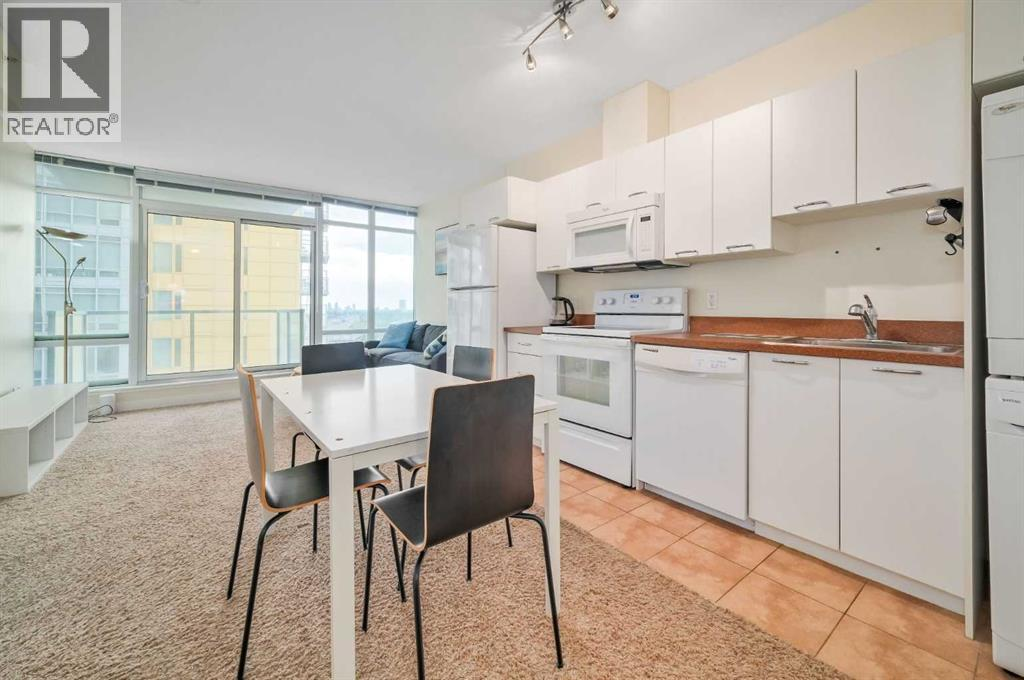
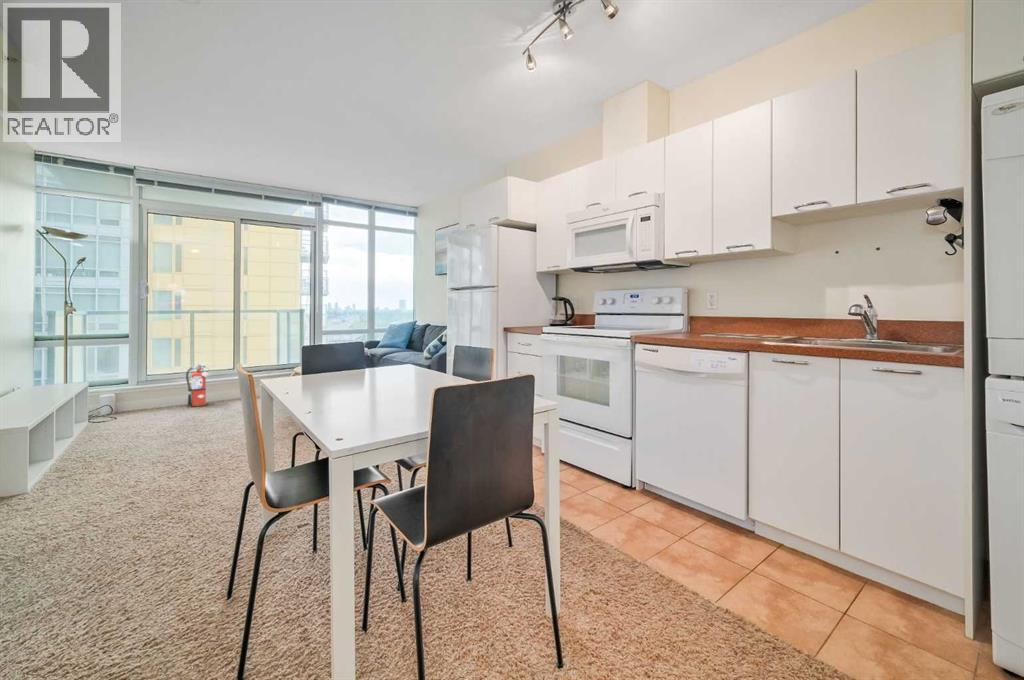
+ fire extinguisher (198, 384)
